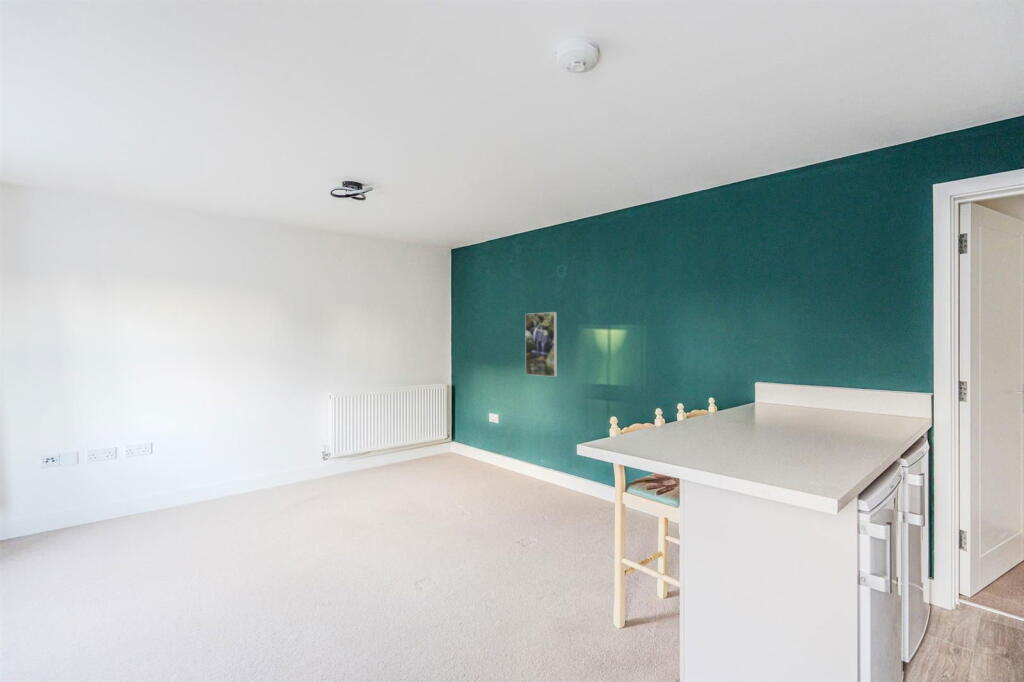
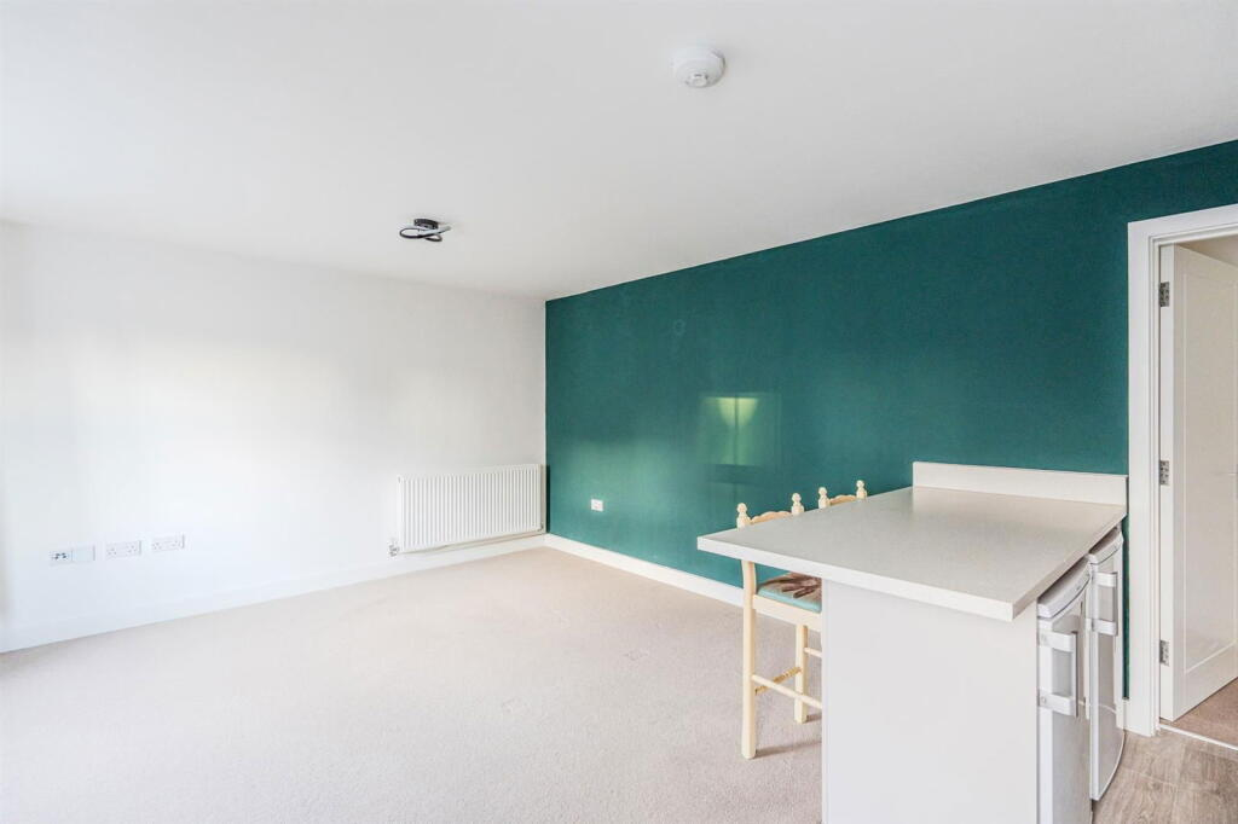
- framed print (540, 344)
